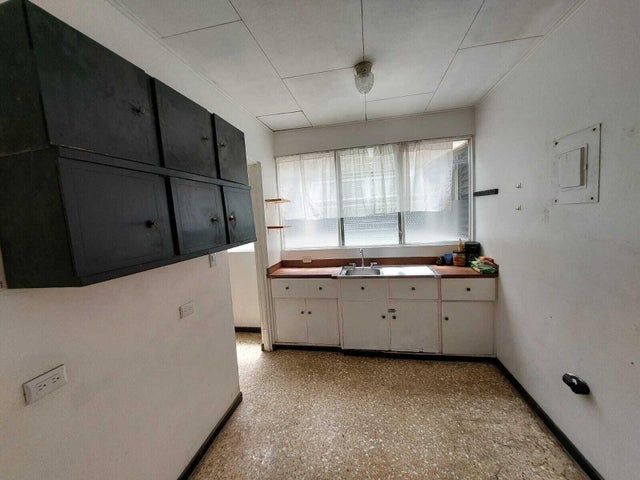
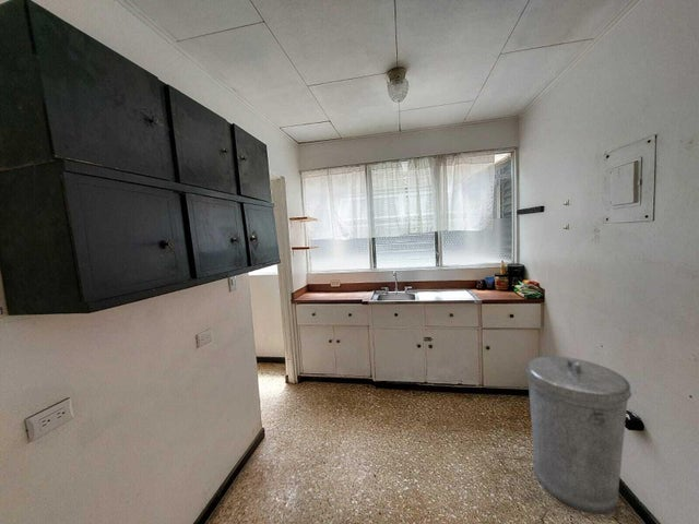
+ trash can (572, 422)
